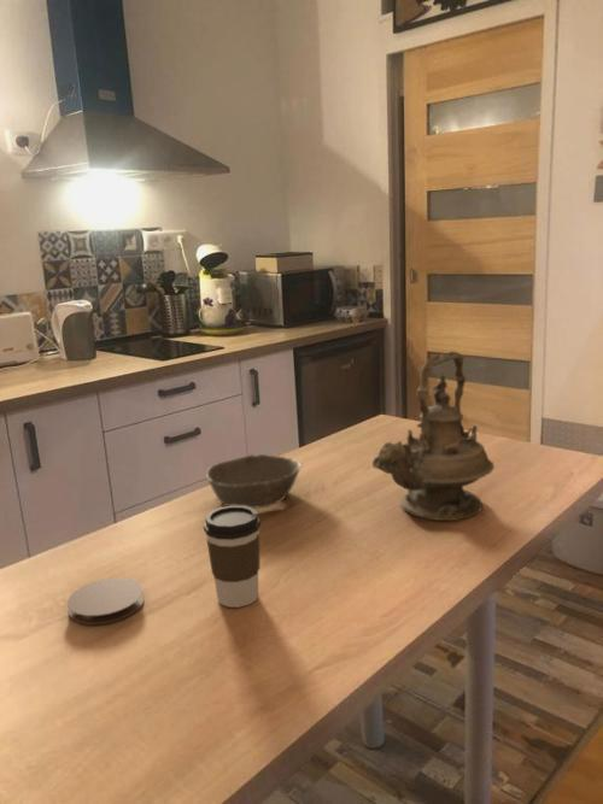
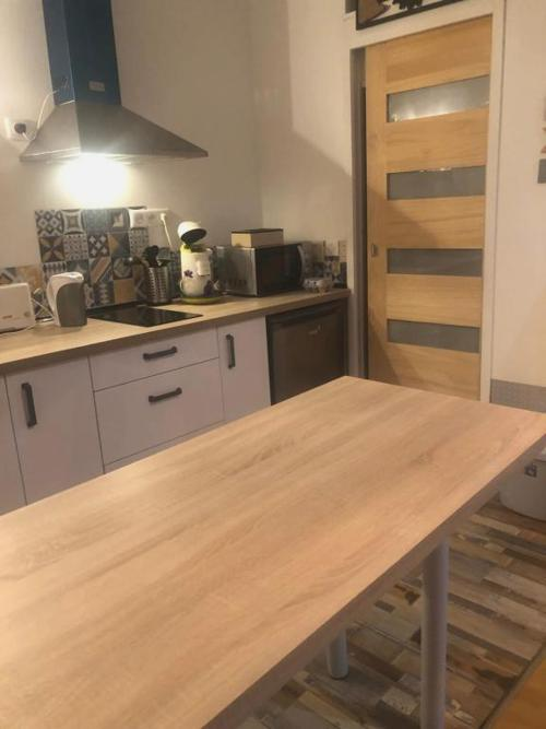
- bowl (253, 481)
- coaster (106, 599)
- teapot (425, 439)
- coffee cup (234, 556)
